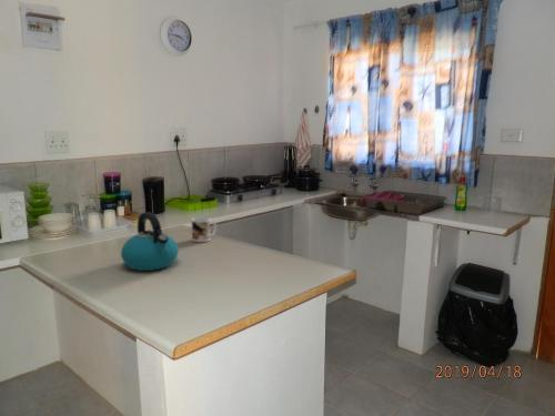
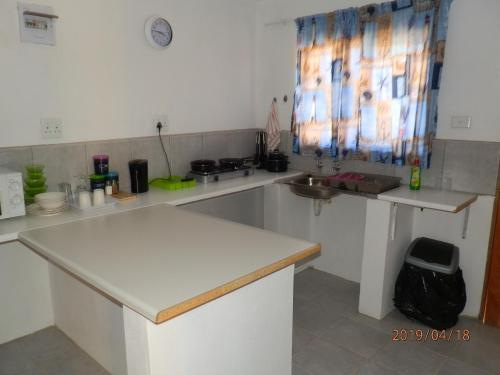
- kettle (151, 239)
- mug (204, 229)
